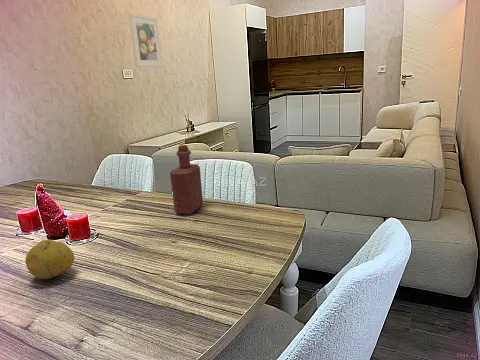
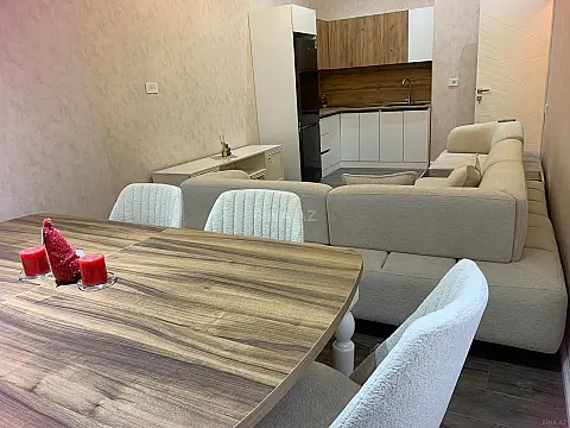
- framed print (146, 42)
- bottle (186, 178)
- fruit (49, 259)
